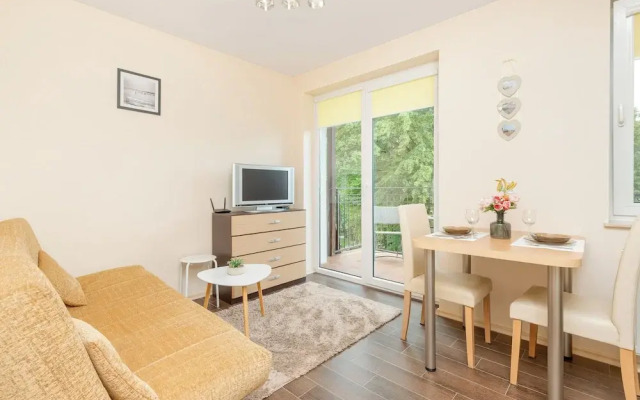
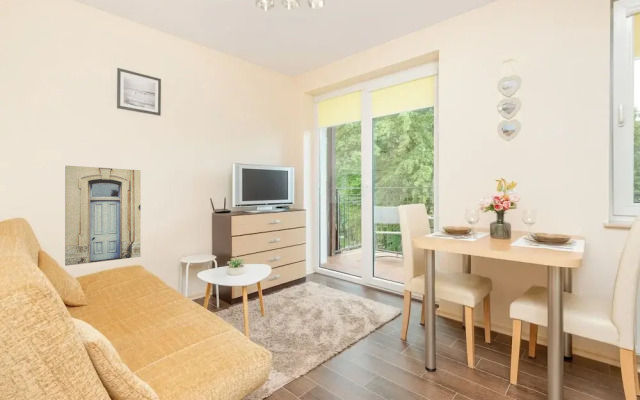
+ wall art (105, 214)
